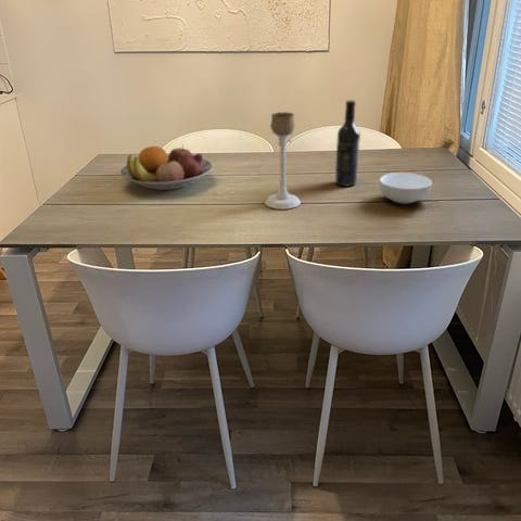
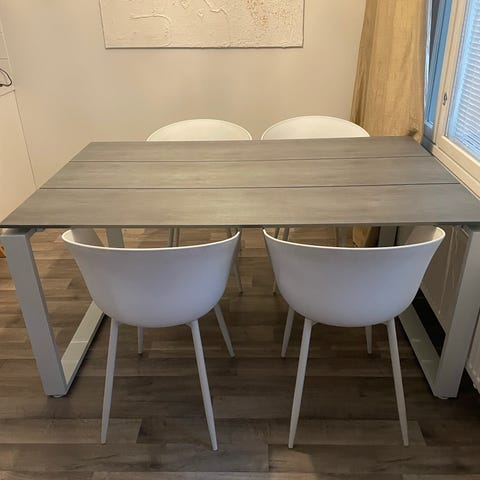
- fruit bowl (166, 164)
- candle holder (282, 160)
- cereal bowl (404, 190)
- wine bottle (347, 143)
